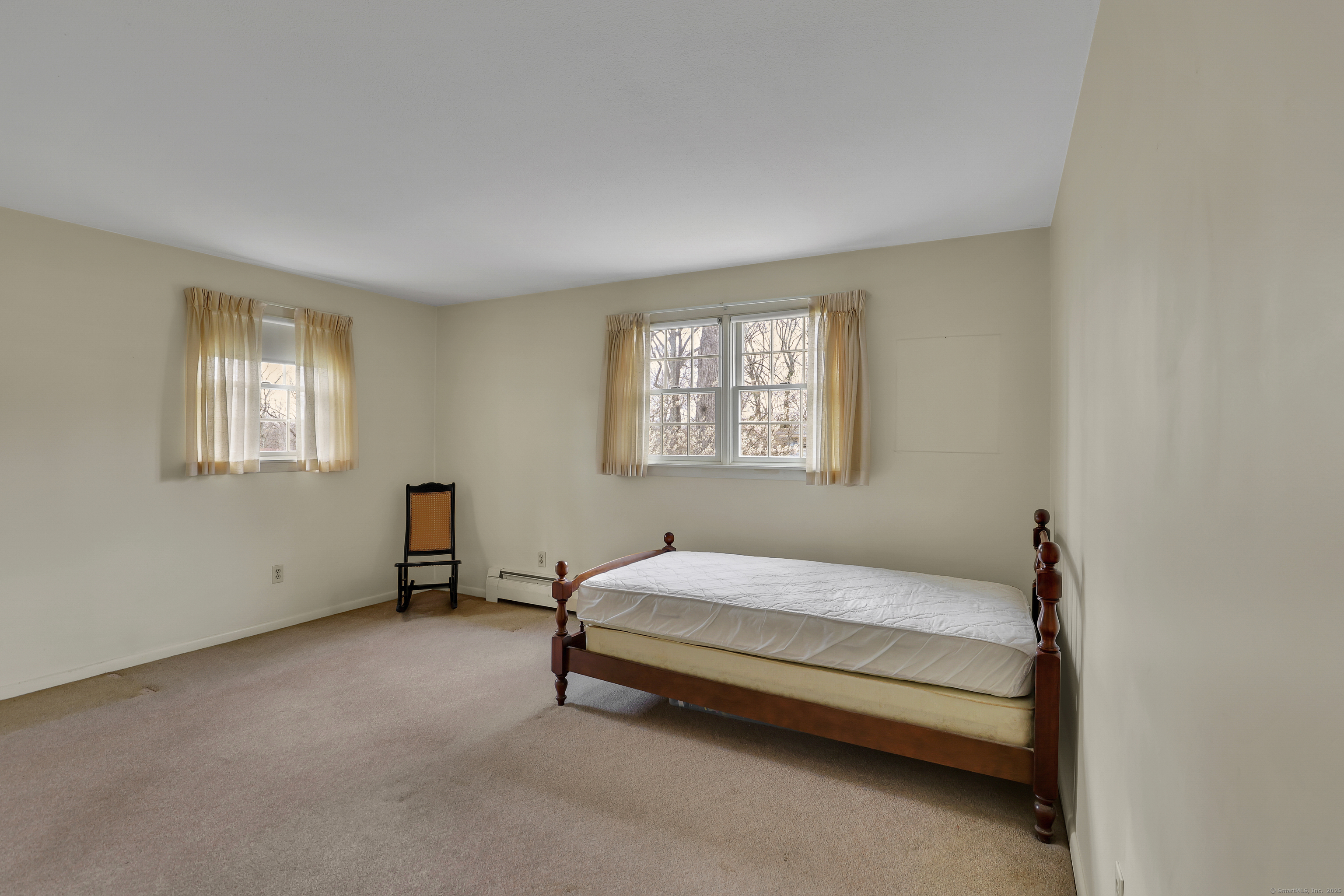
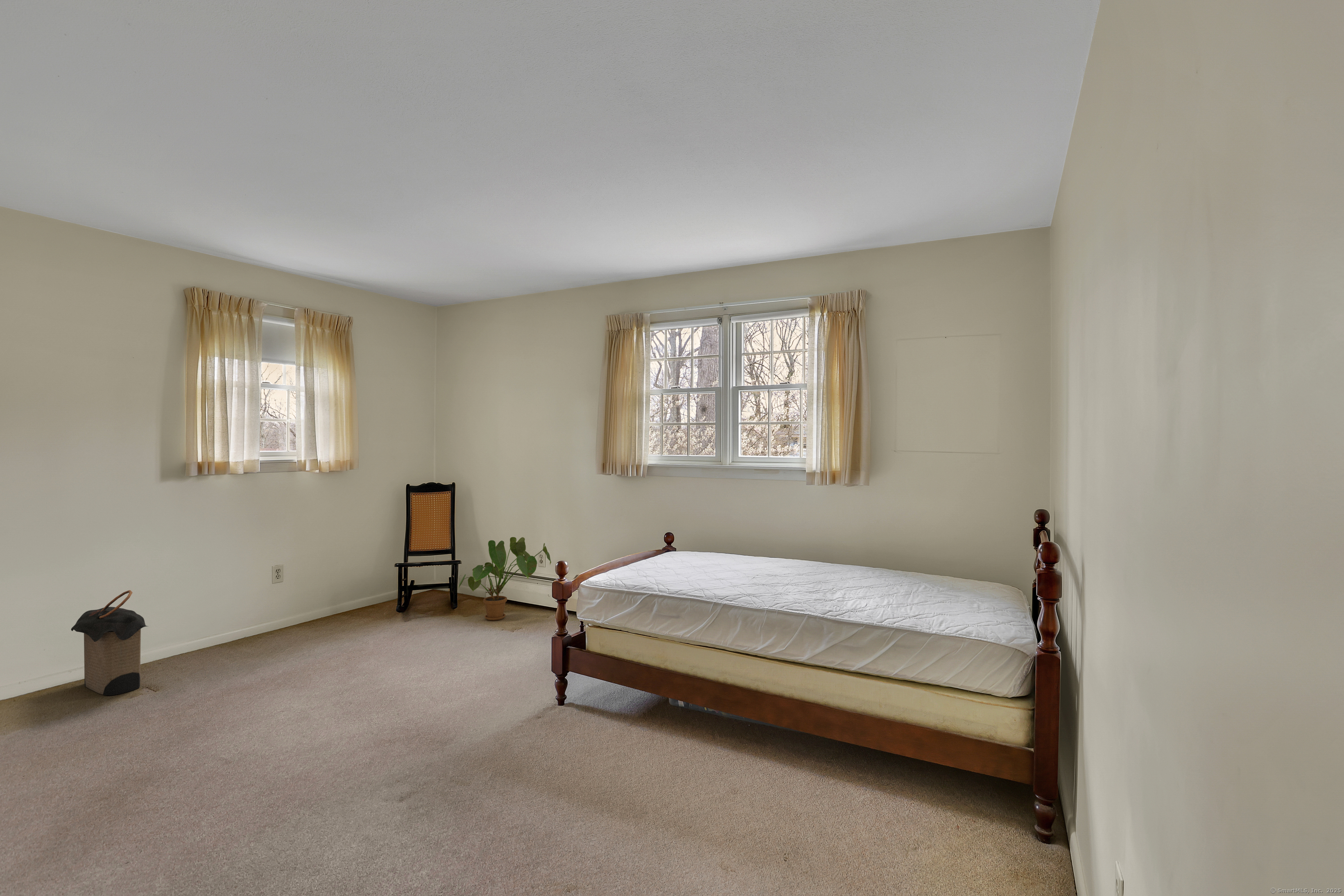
+ laundry hamper (109, 639)
+ house plant (507, 577)
